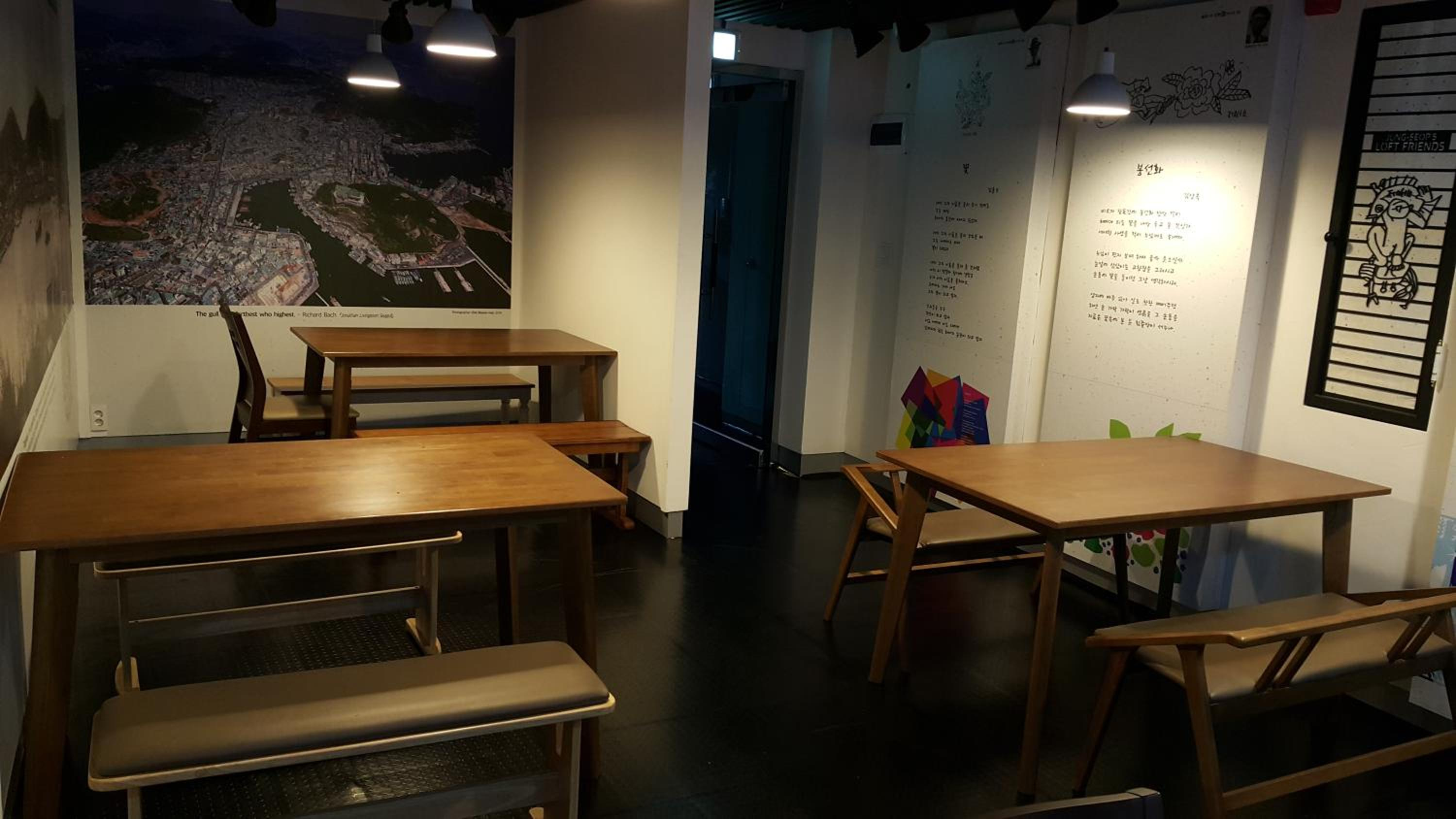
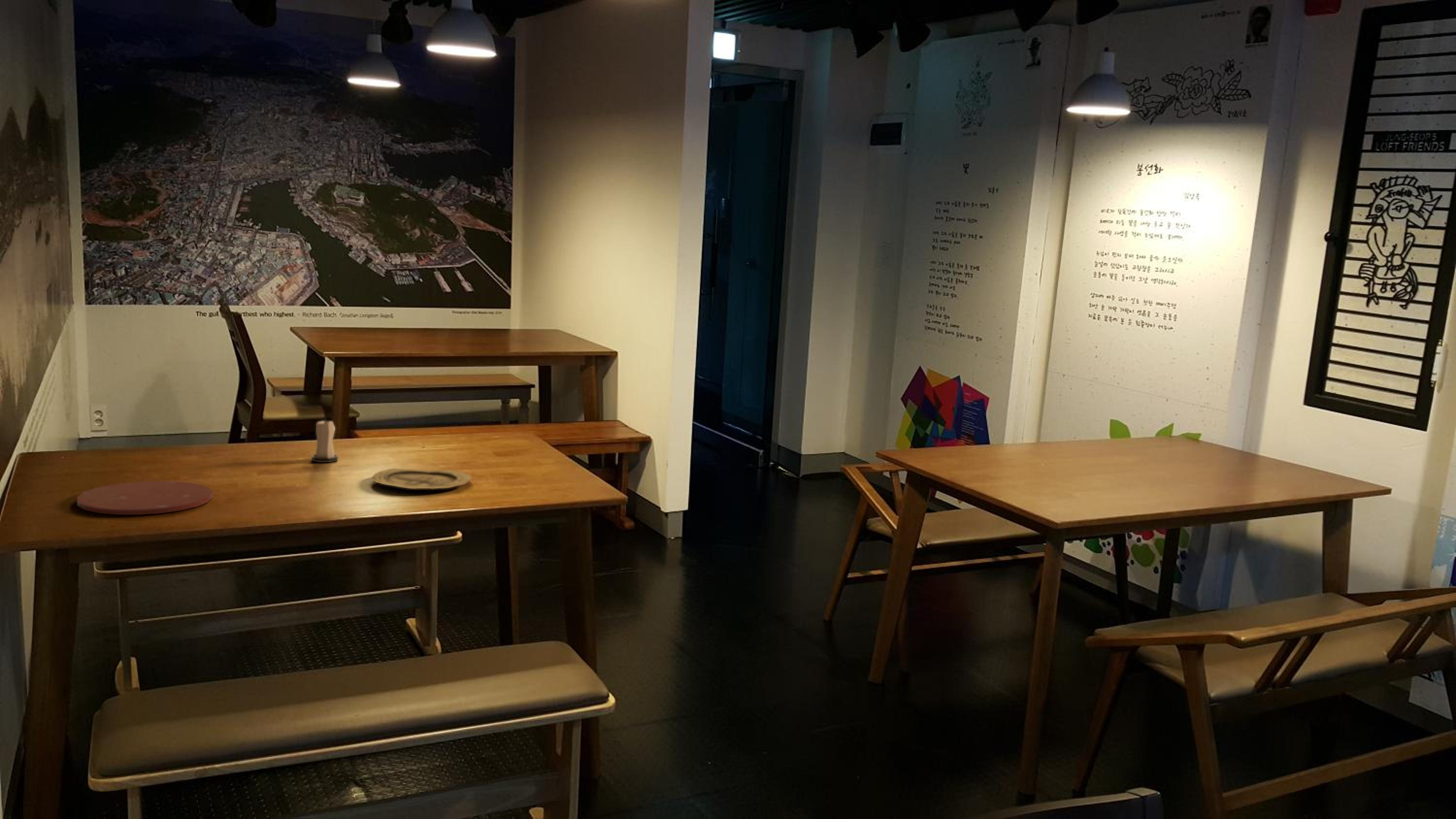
+ plate (422, 479)
+ plate (146, 497)
+ candle (325, 439)
